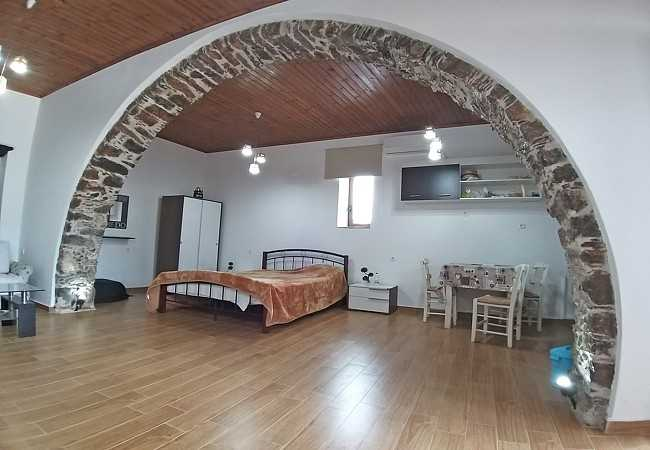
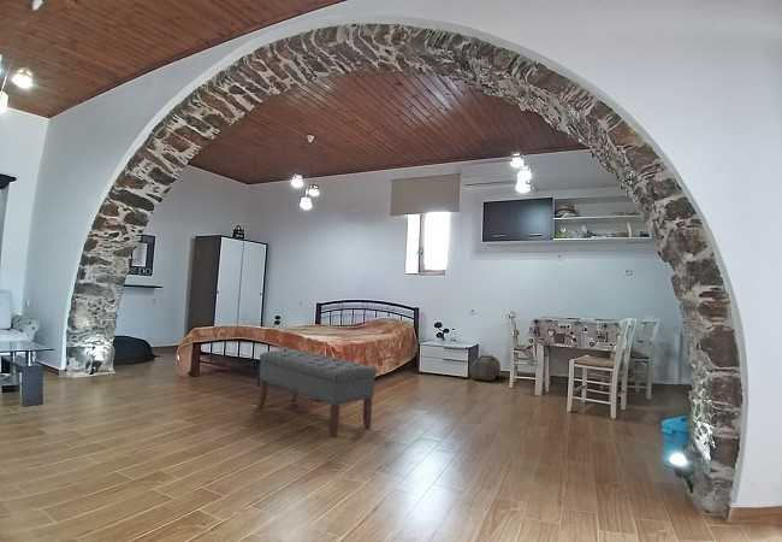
+ bench (313, 385)
+ backpack (485, 366)
